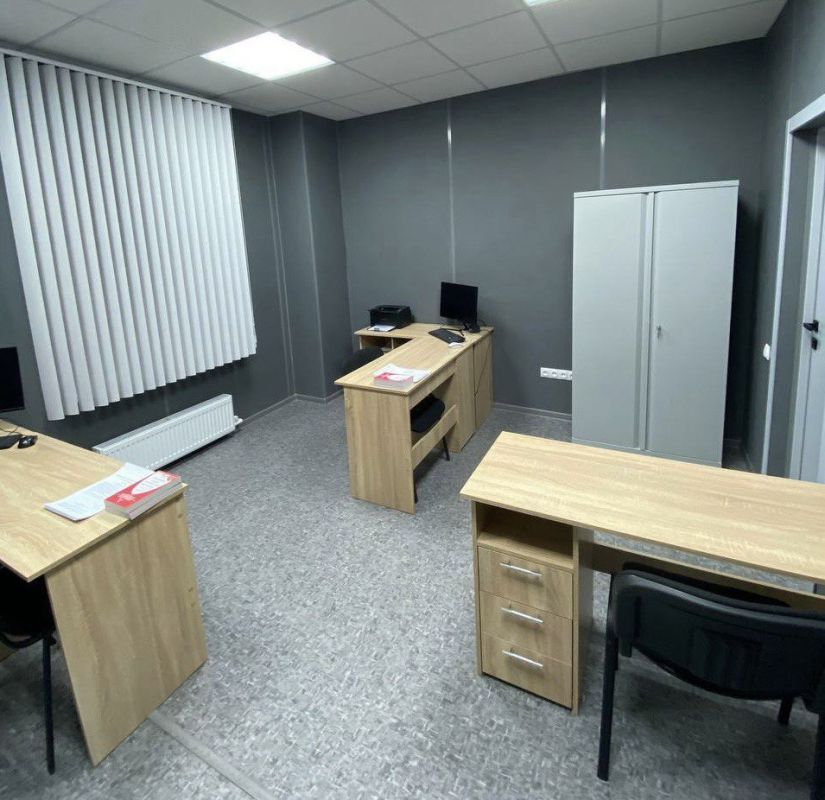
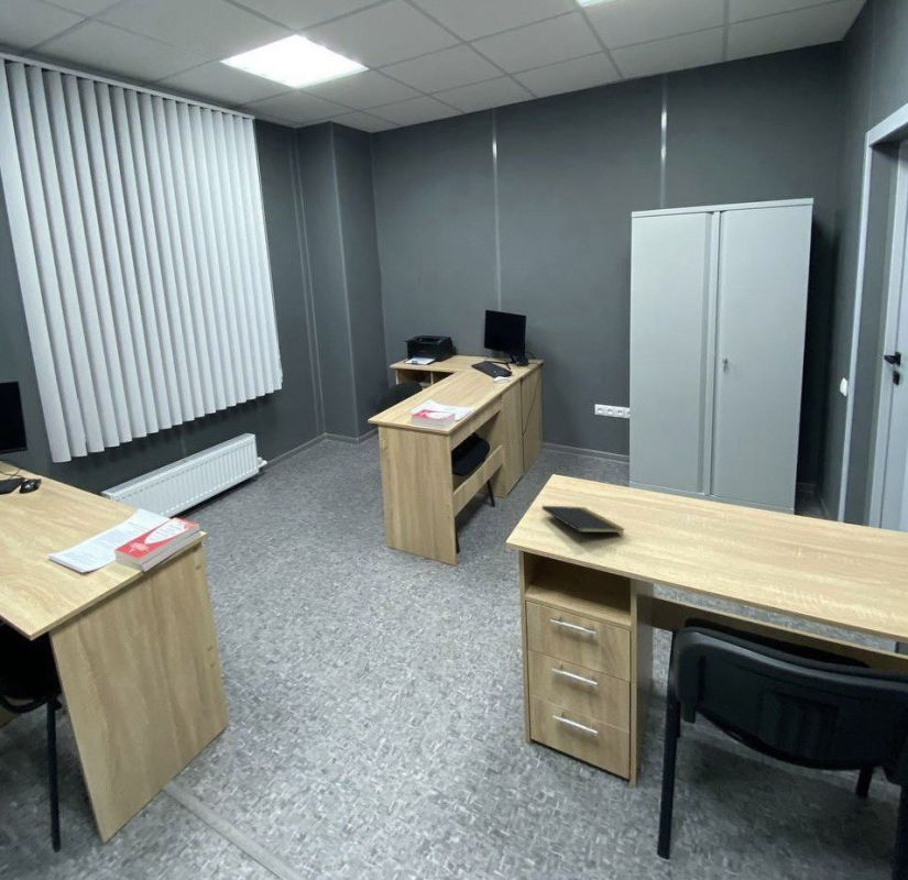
+ notepad (581, 518)
